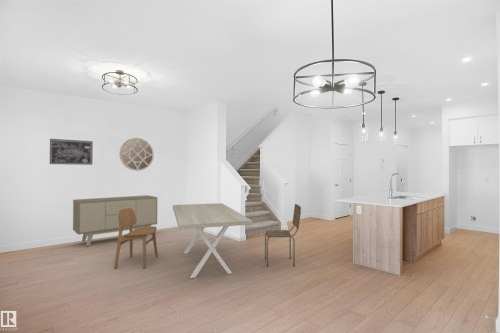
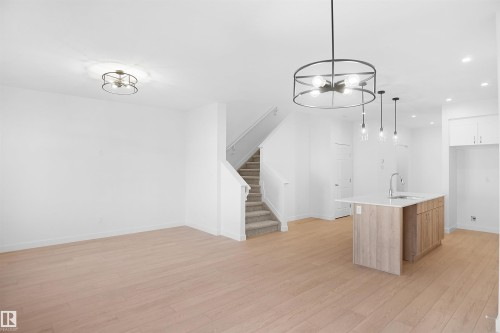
- wall art (71, 152)
- home mirror (137, 154)
- dining chair (137, 235)
- dining table (205, 236)
- sideboard (117, 218)
- dining chair (282, 233)
